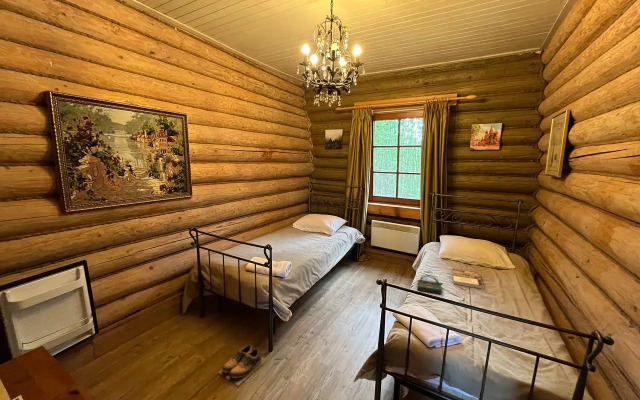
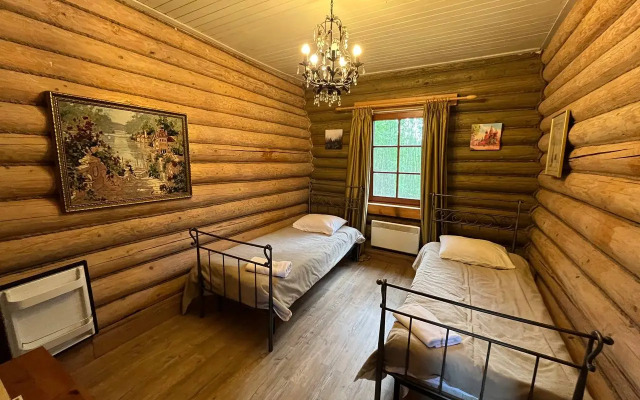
- book (466, 277)
- tote bag (429, 281)
- shoes (243, 360)
